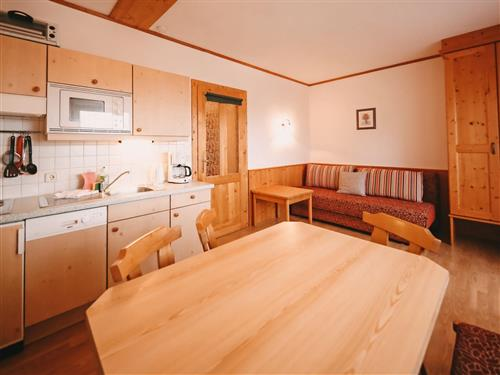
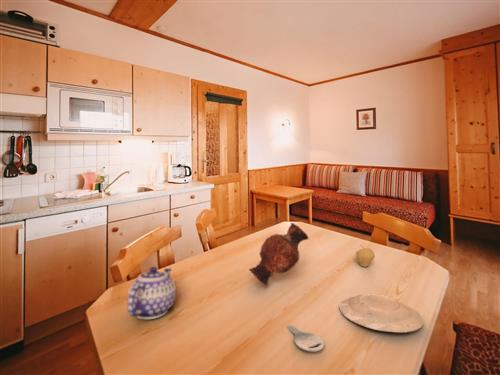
+ vase (279, 254)
+ teapot (152, 289)
+ plate (378, 306)
+ fruit (365, 255)
+ key (296, 331)
